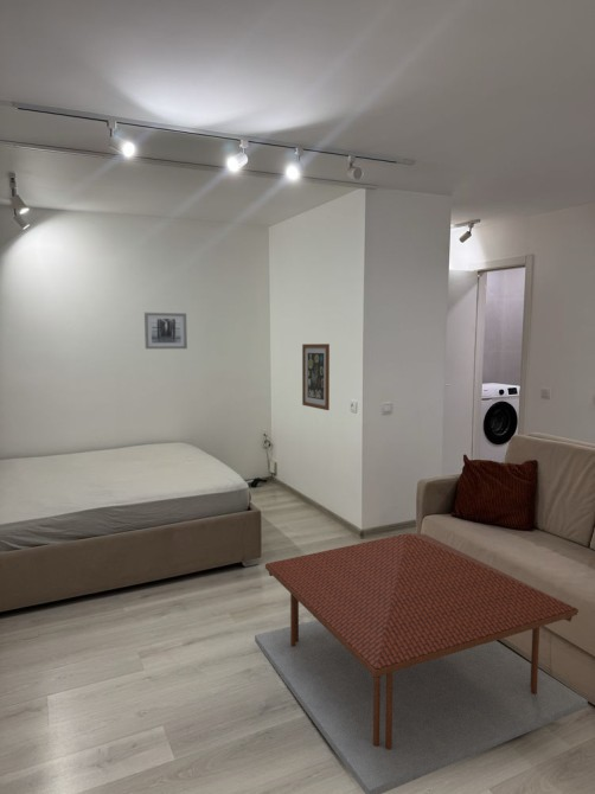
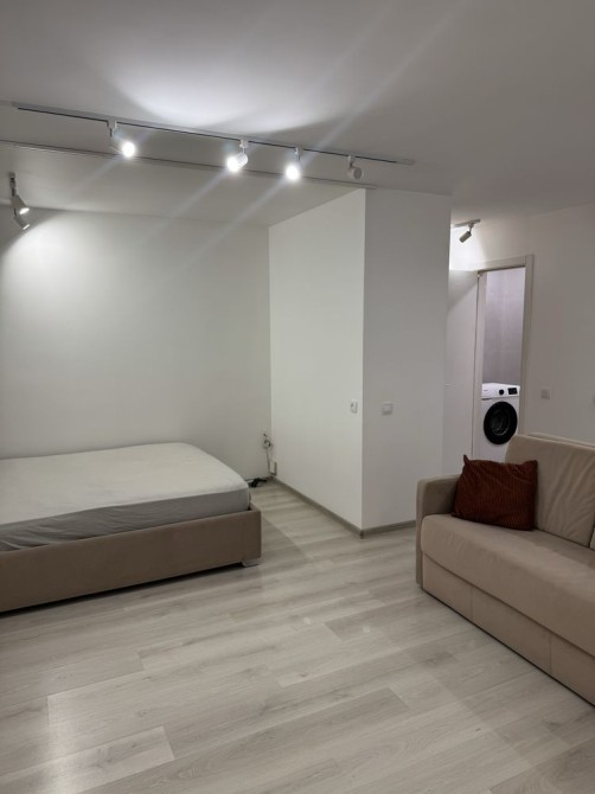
- wall art (166, 331)
- wall art (314, 376)
- coffee table (405, 602)
